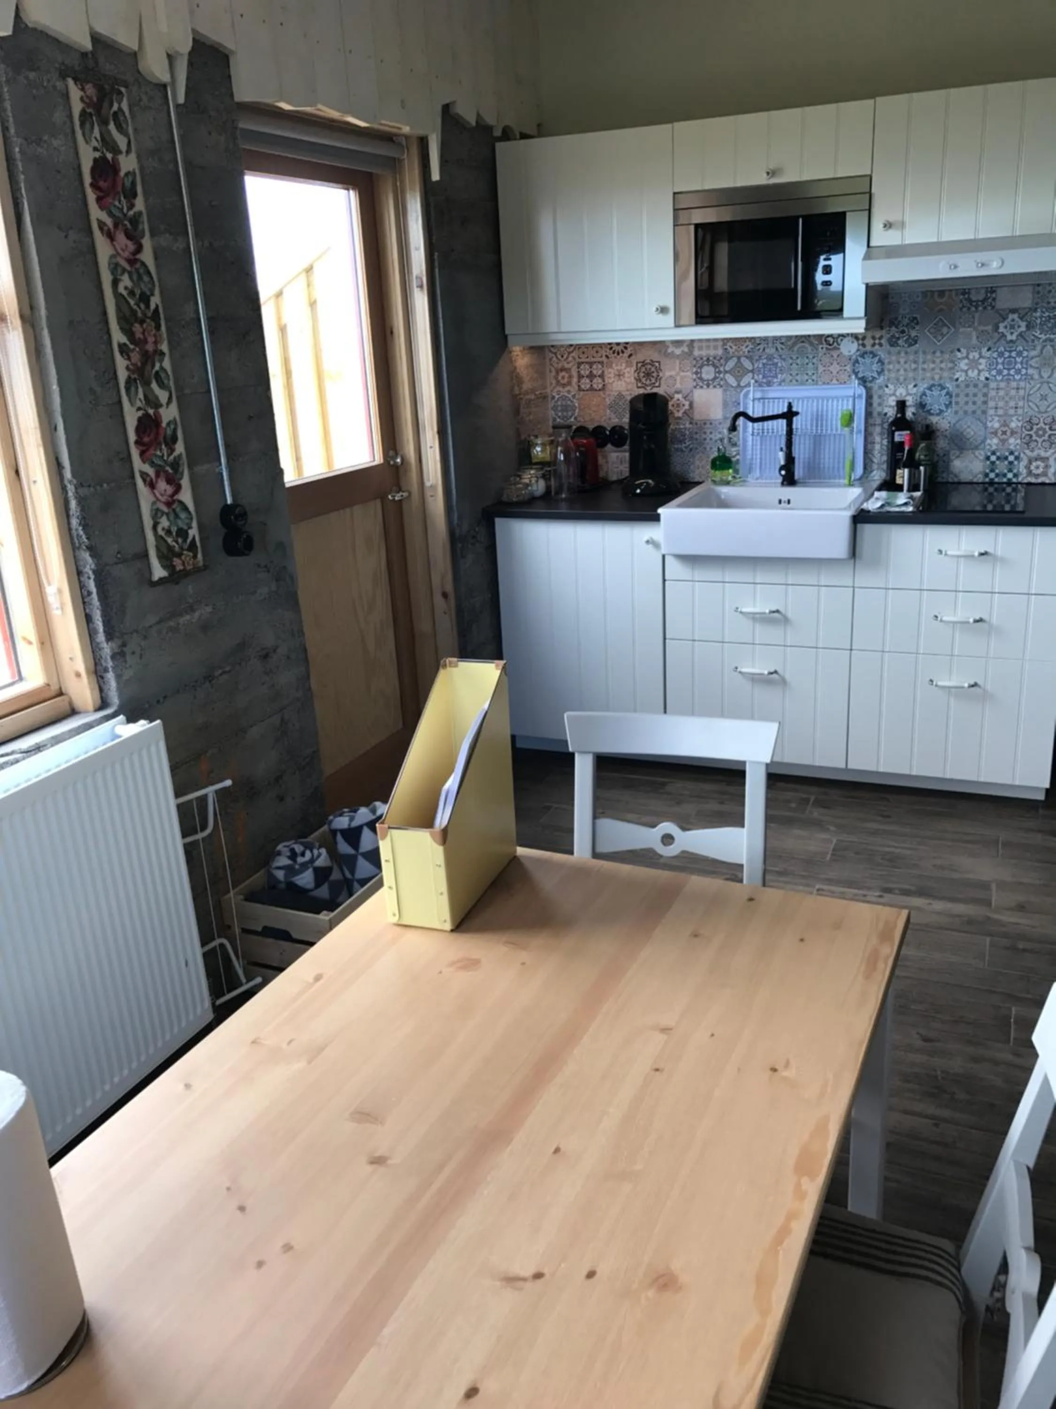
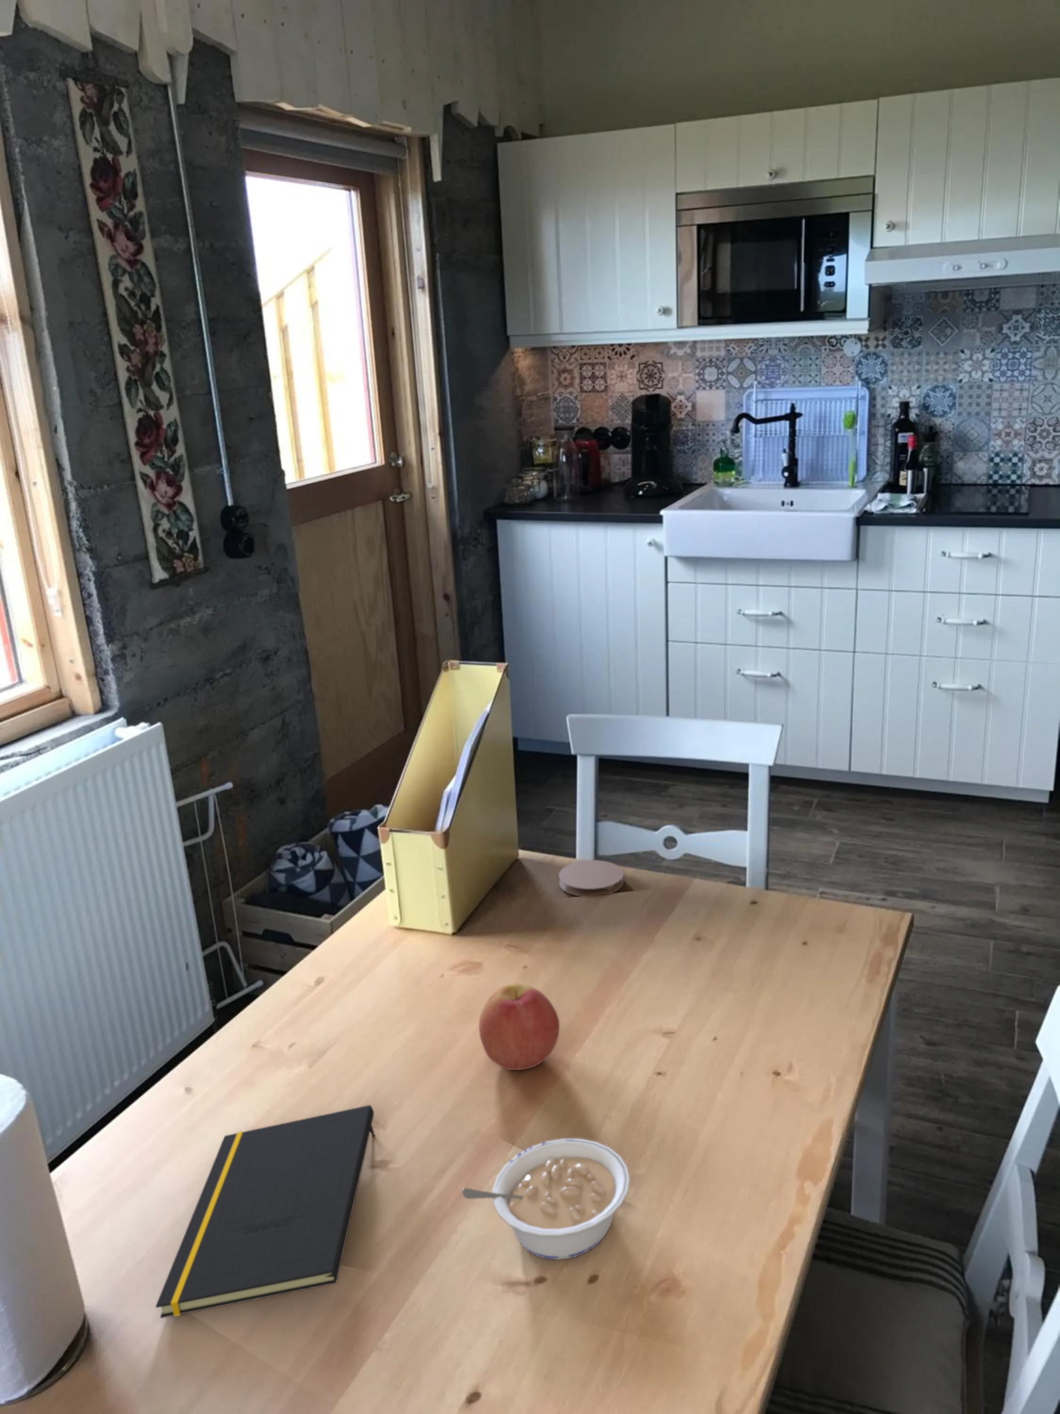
+ legume (558, 1204)
+ apple (518, 1023)
+ notepad (275, 1202)
+ coaster (591, 878)
